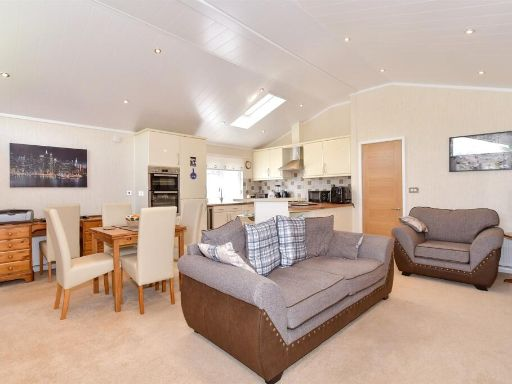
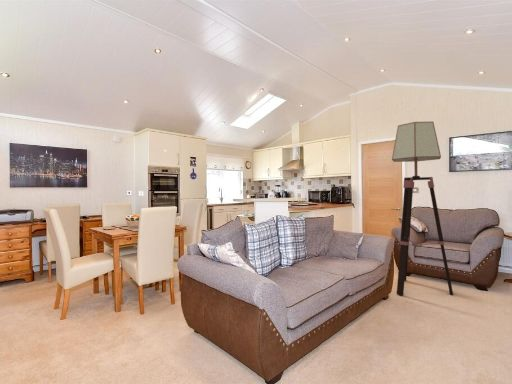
+ floor lamp (411, 206)
